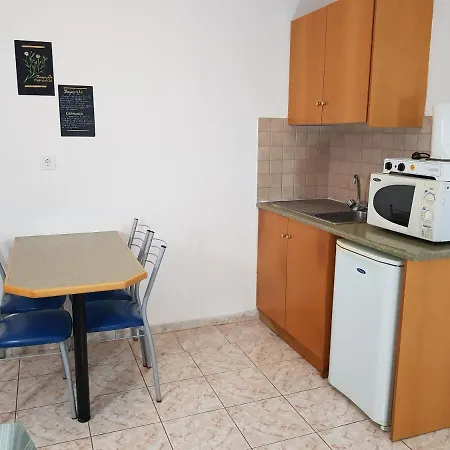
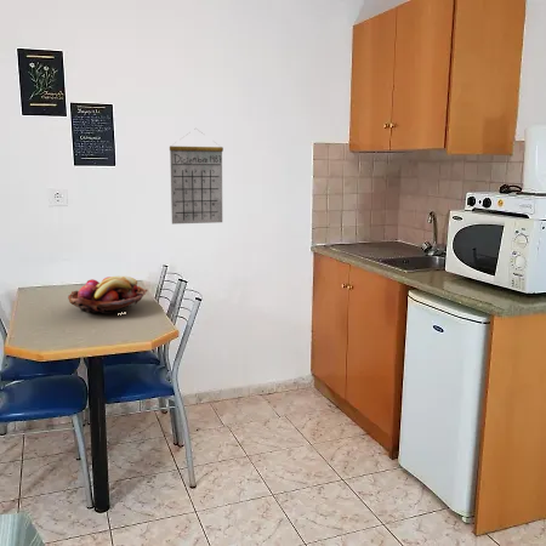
+ fruit basket (107, 292)
+ calendar (197, 176)
